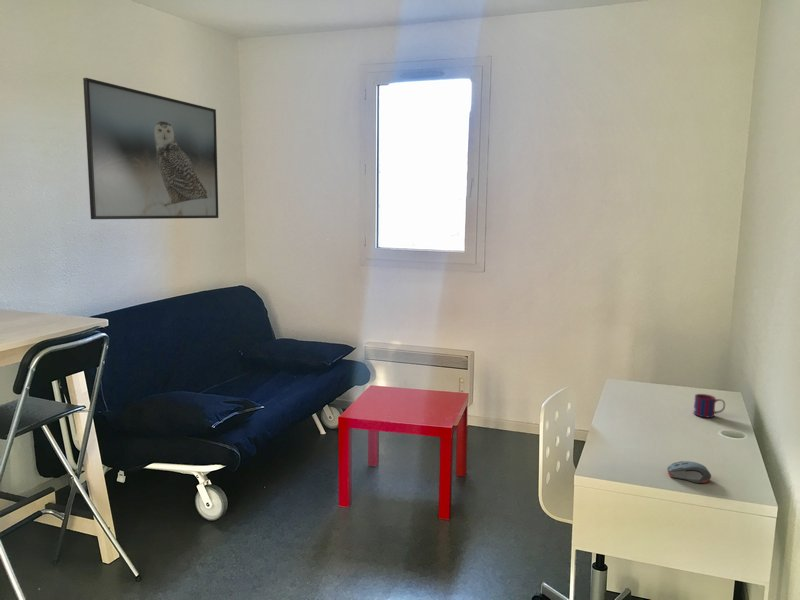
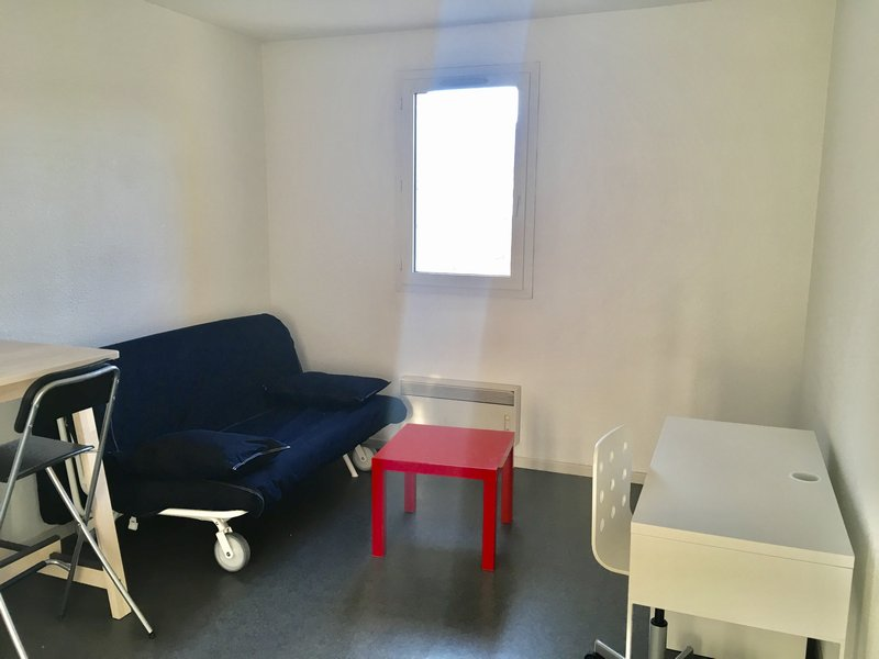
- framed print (160, 158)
- computer mouse (689, 469)
- mug (709, 406)
